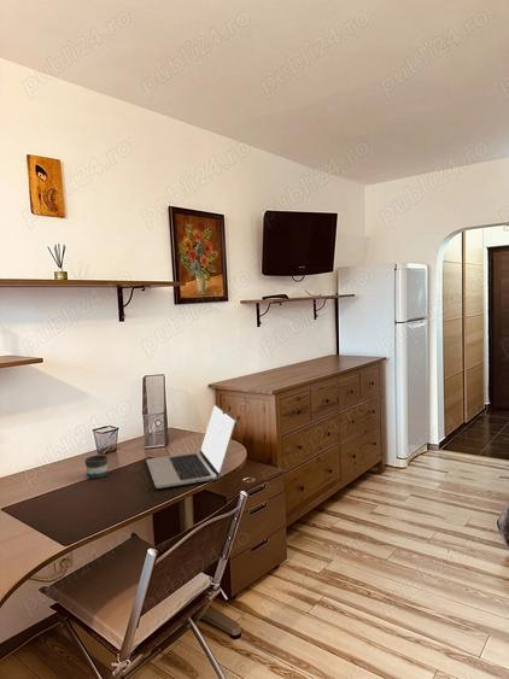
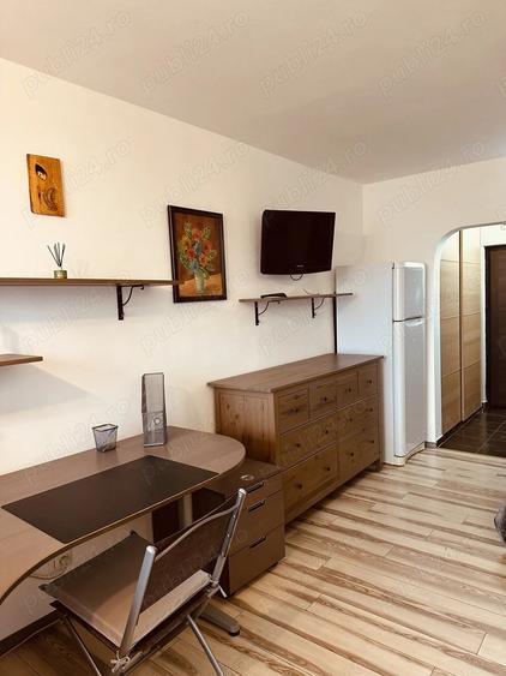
- mug (95, 466)
- laptop (188, 453)
